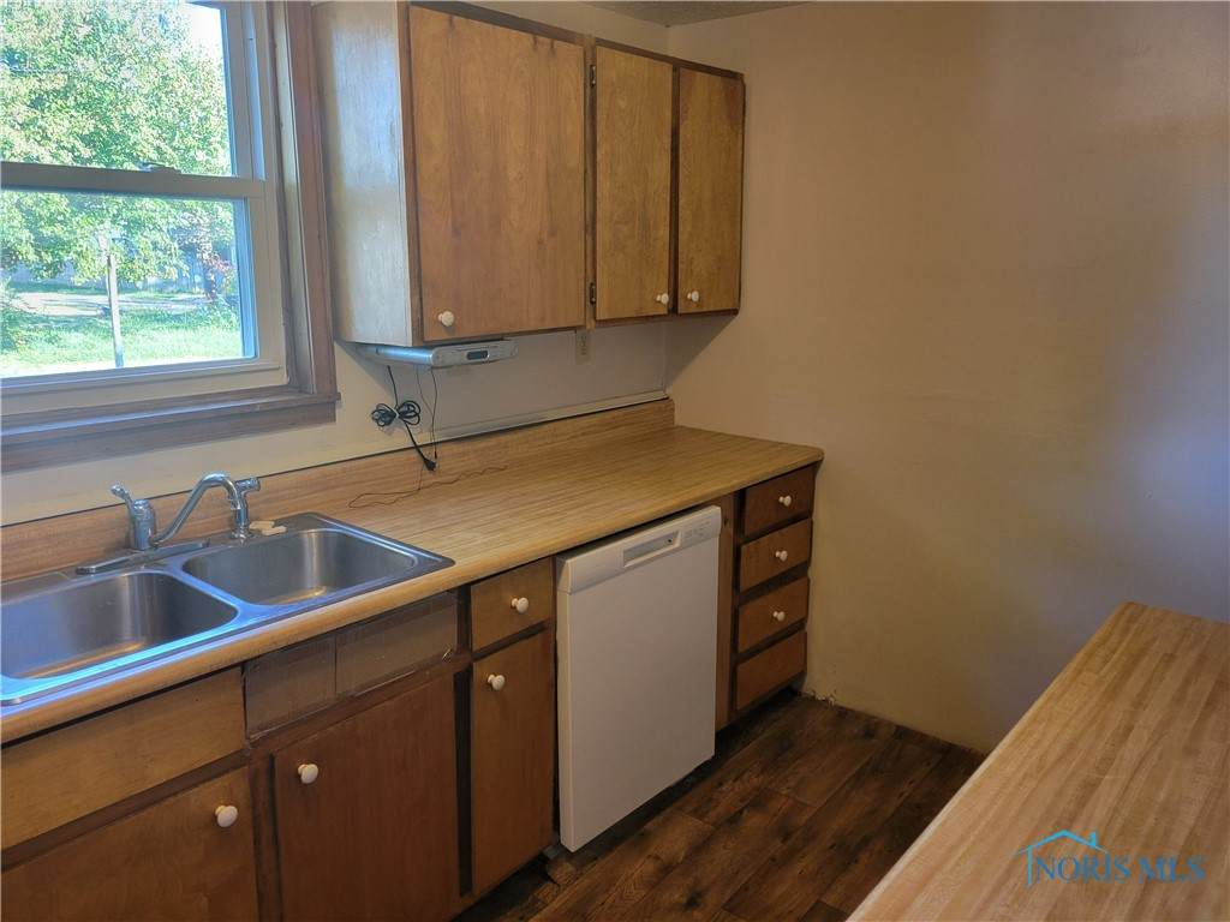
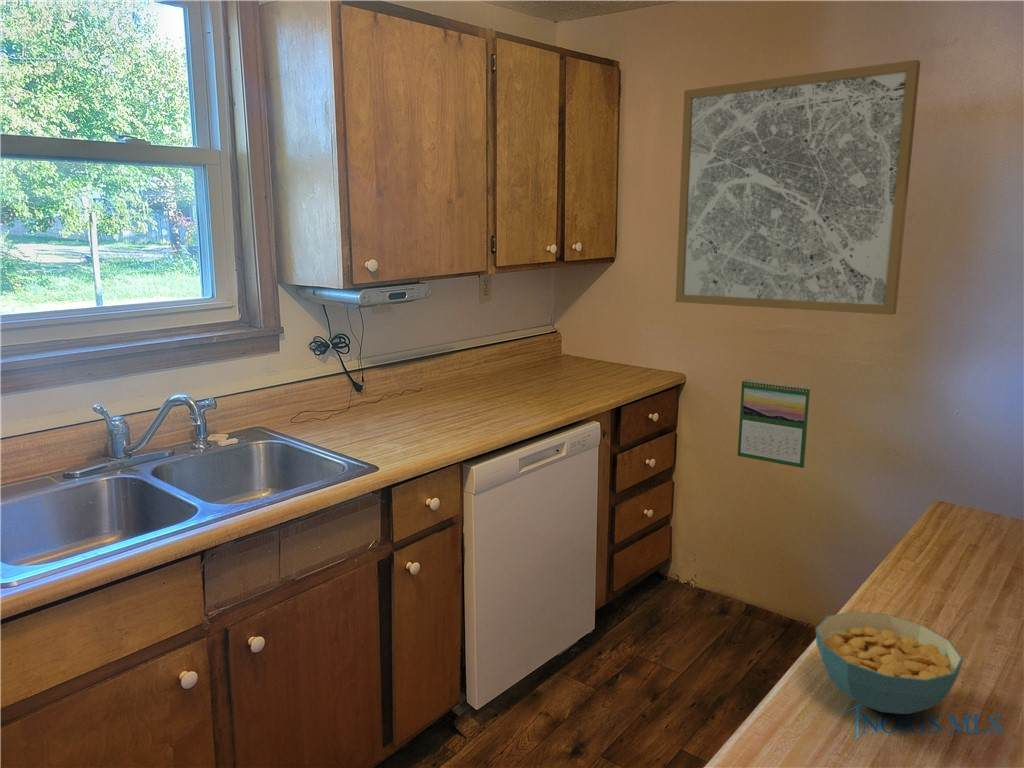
+ wall art (784, 195)
+ calendar (772, 421)
+ cereal bowl (883, 672)
